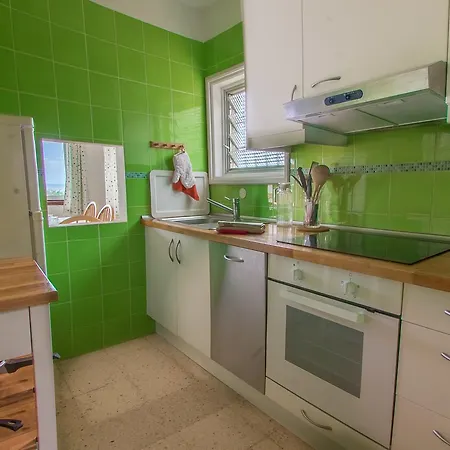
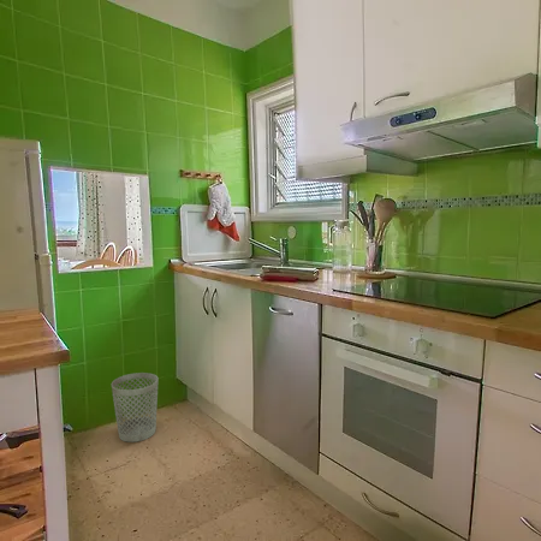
+ wastebasket (136, 408)
